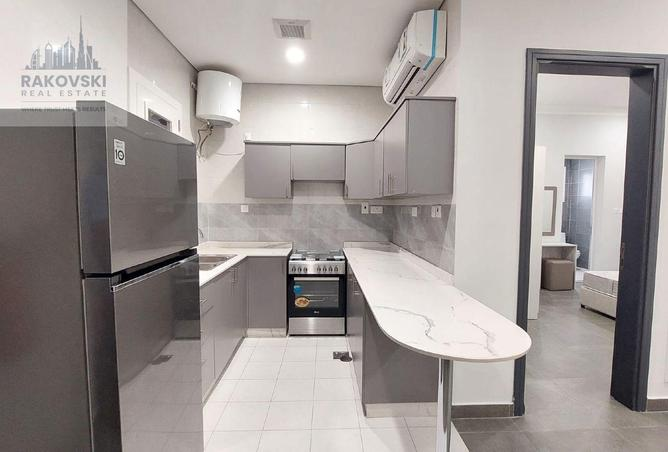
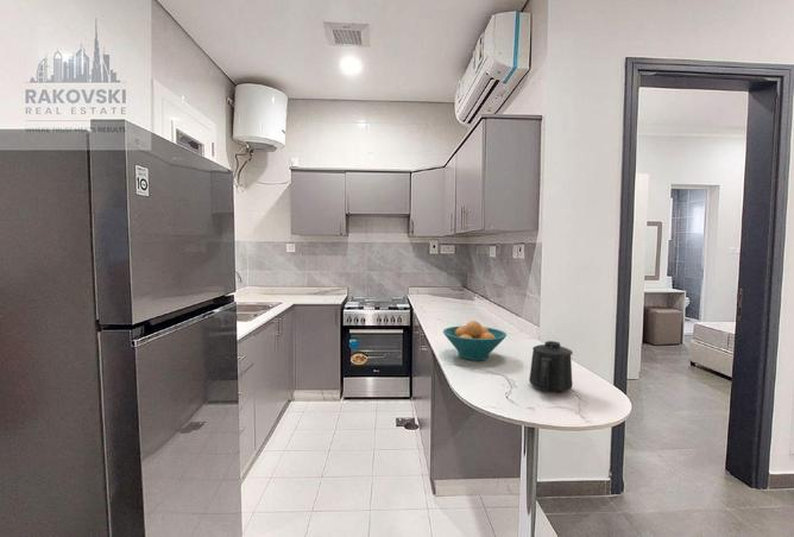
+ fruit bowl (473, 339)
+ mug (553, 366)
